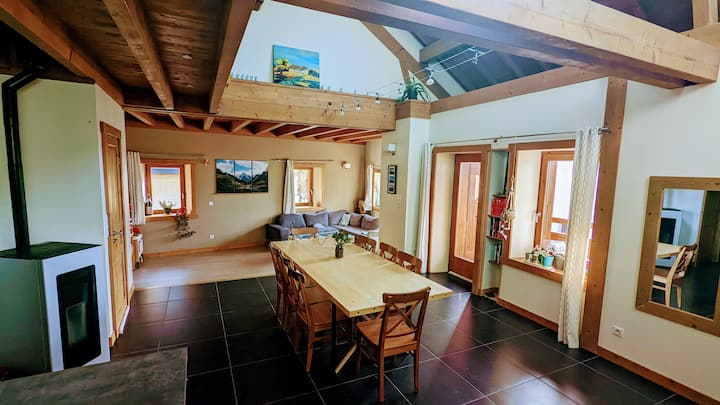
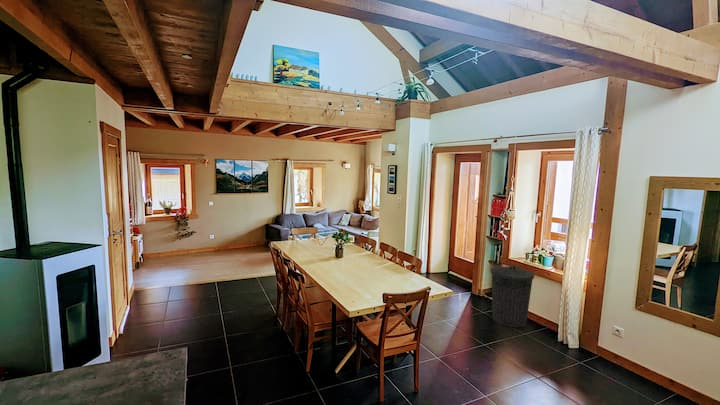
+ trash can (510, 293)
